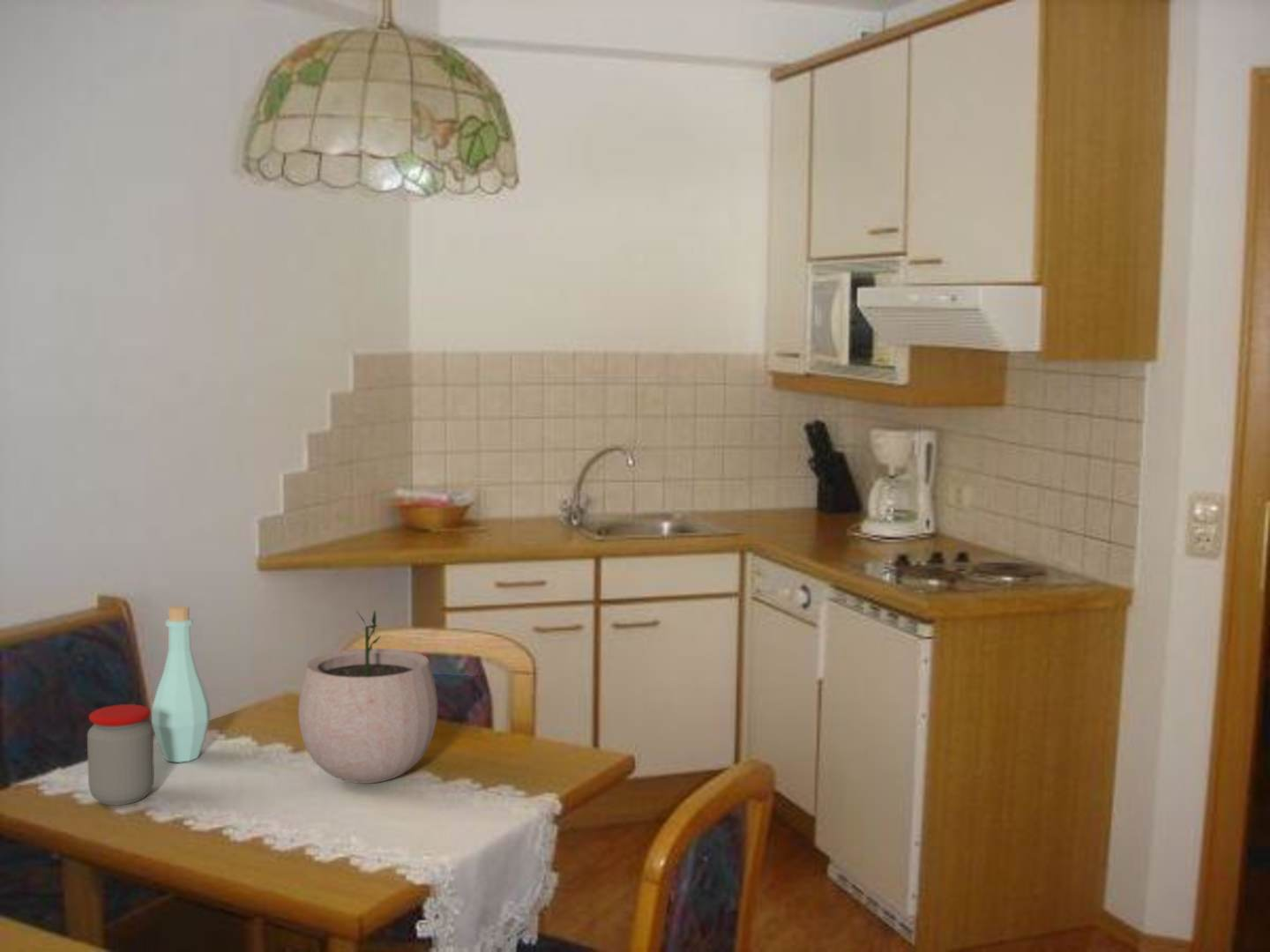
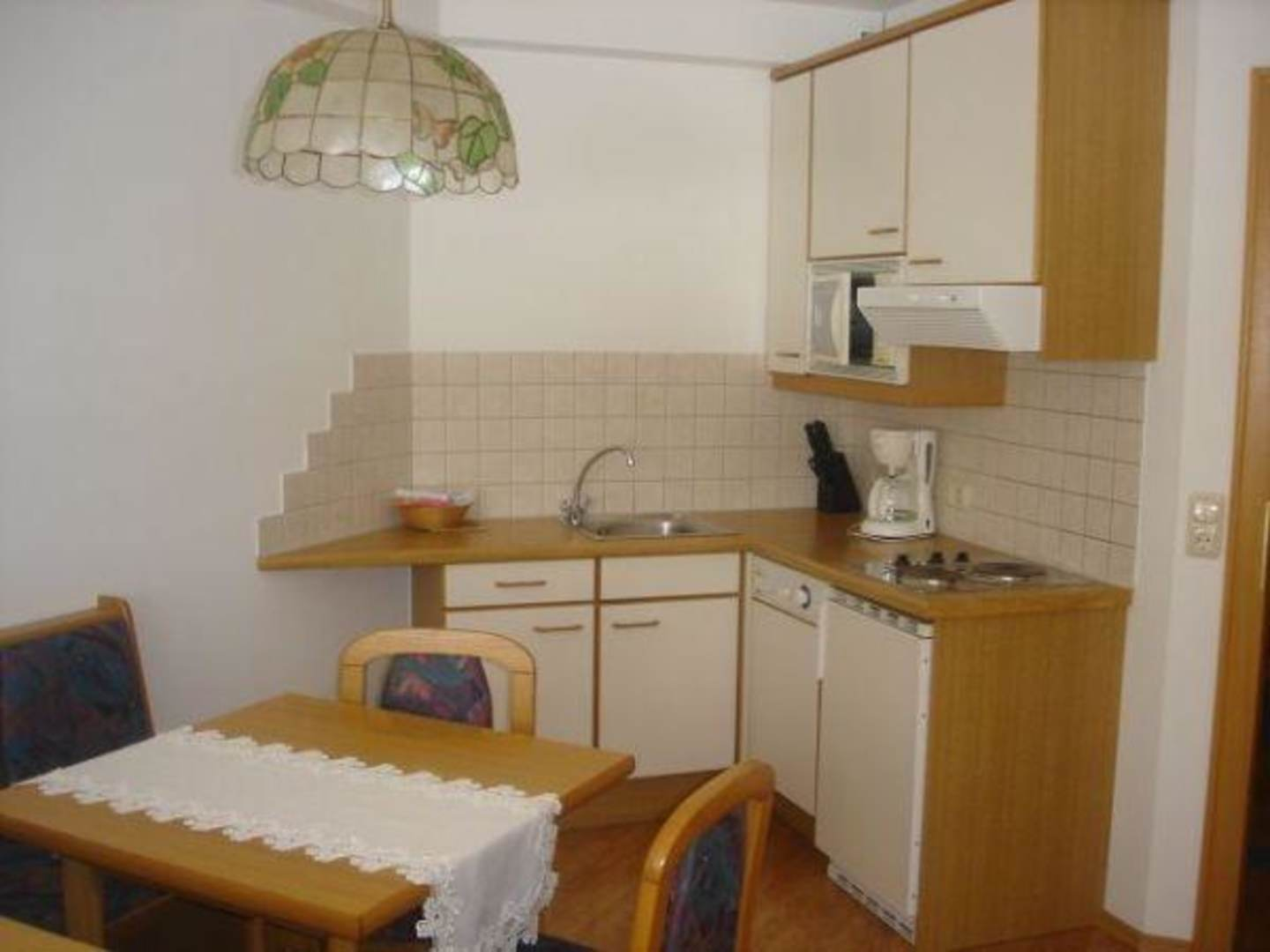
- bottle (180, 682)
- plant pot (368, 694)
- jar (121, 754)
